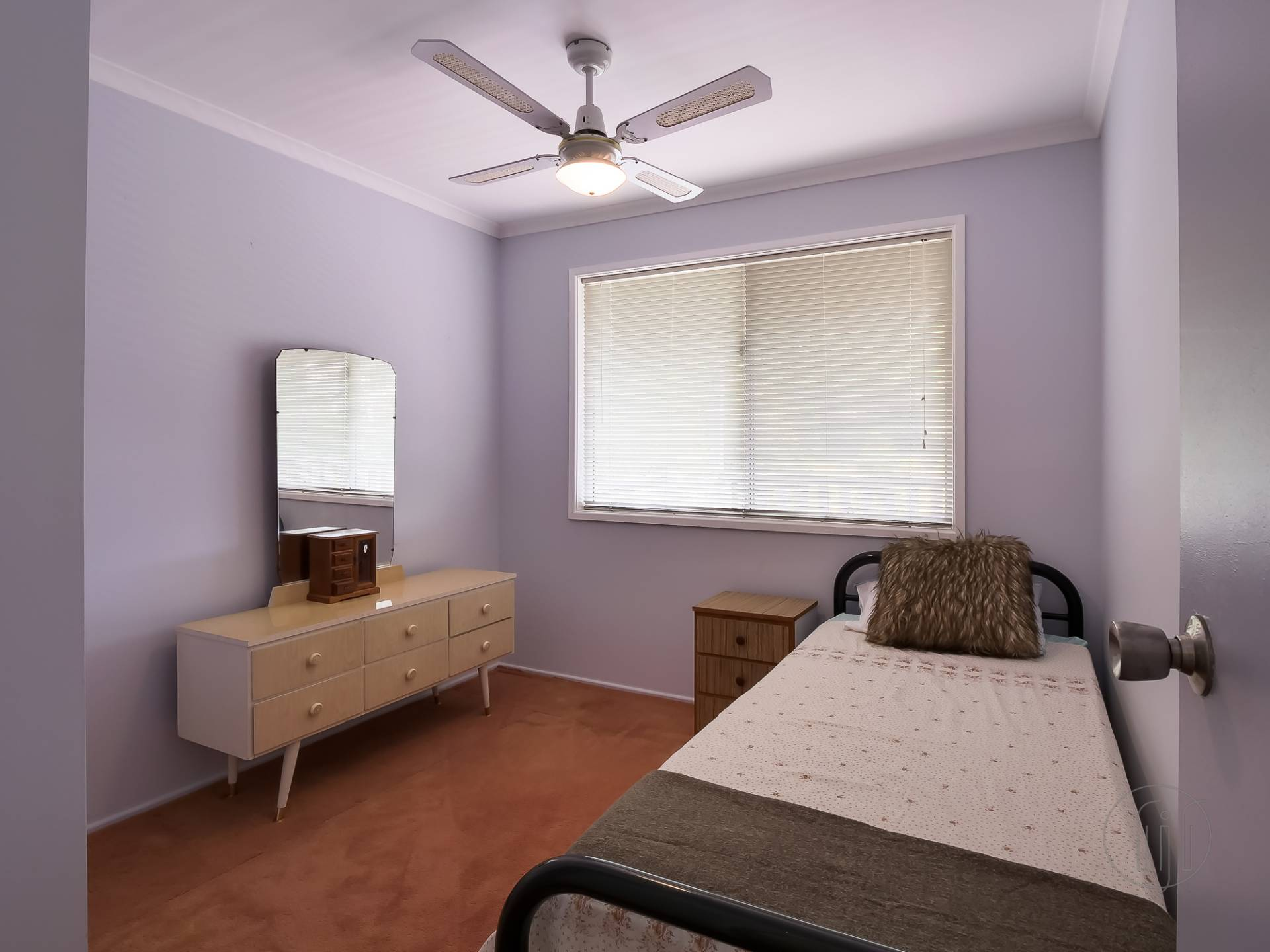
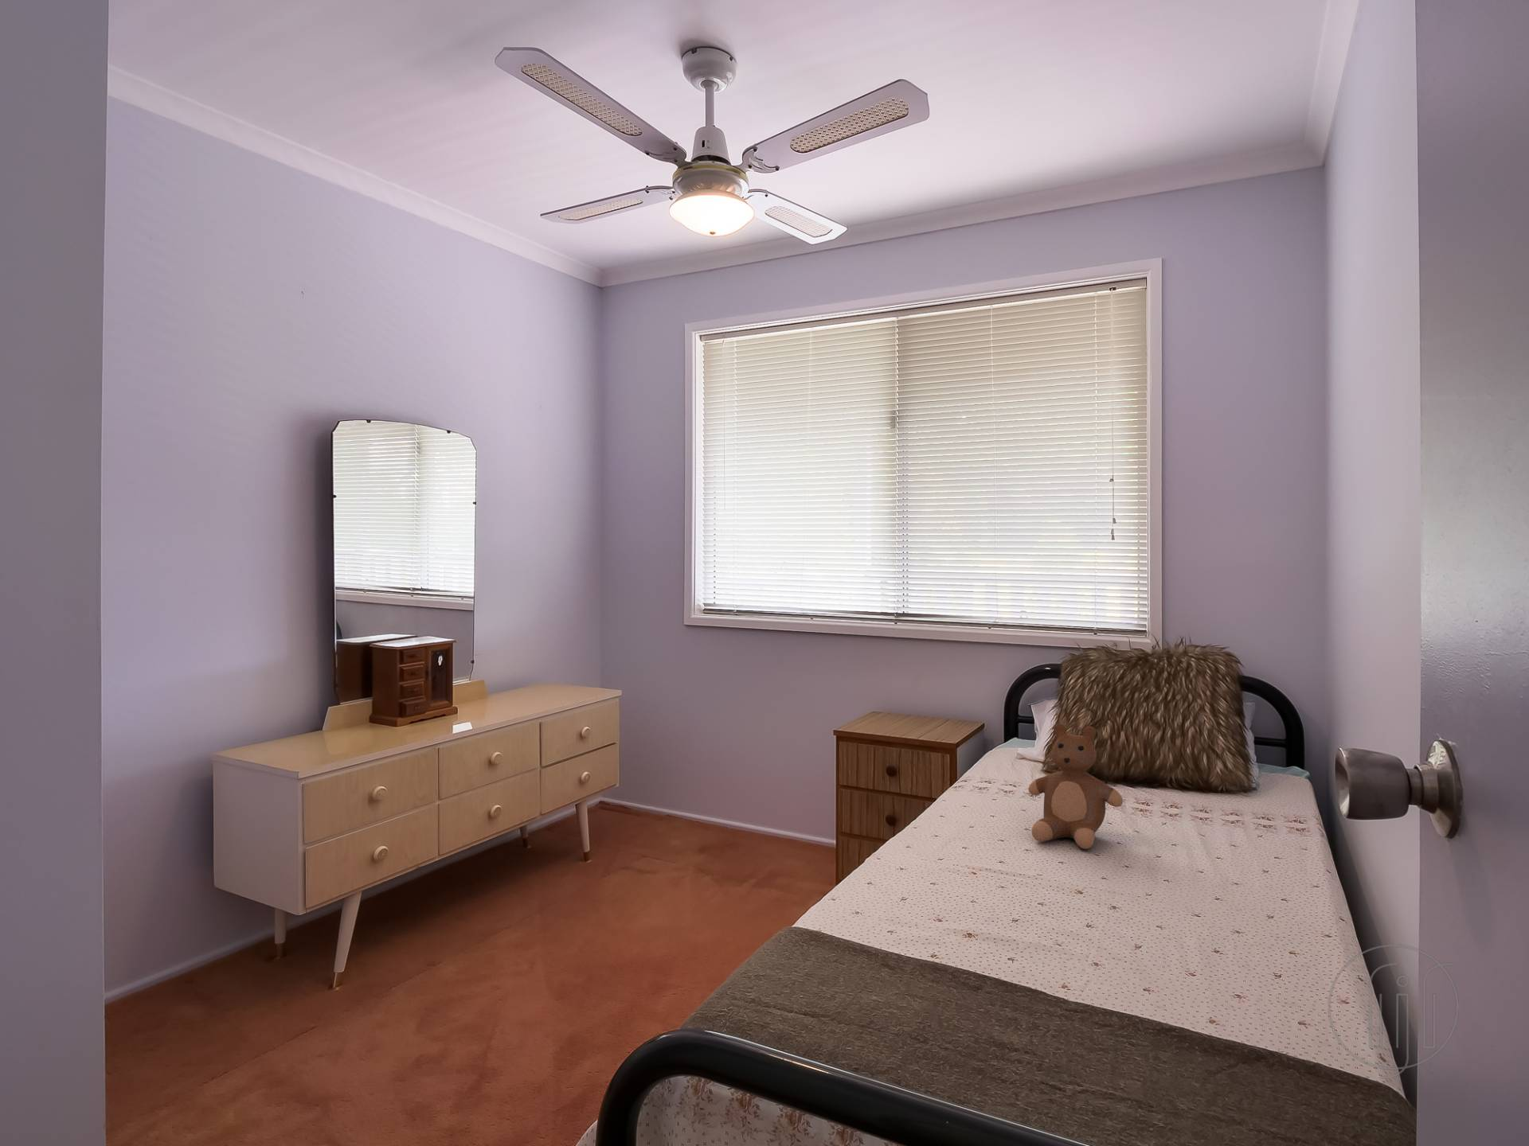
+ teddy bear (1069, 782)
